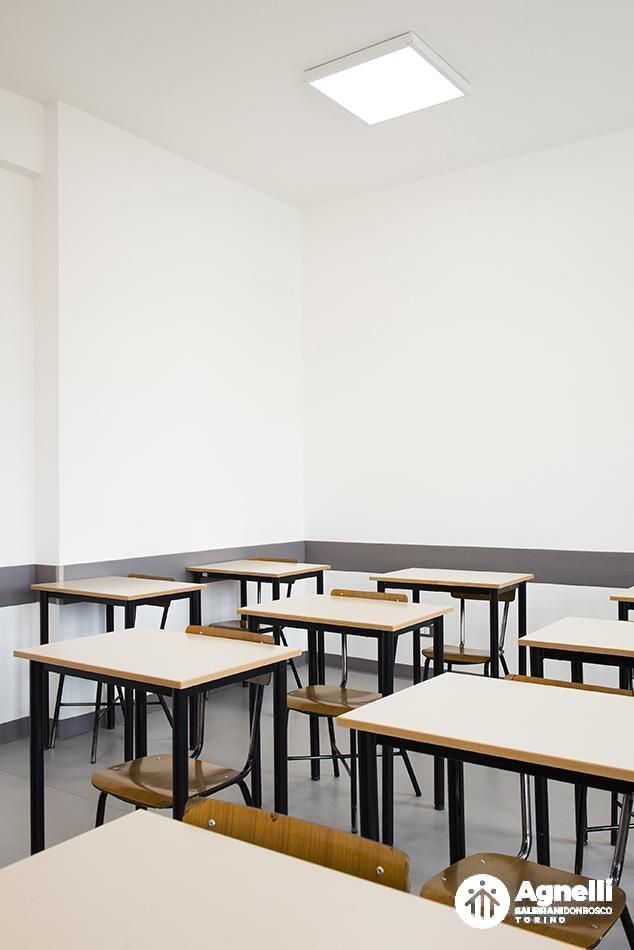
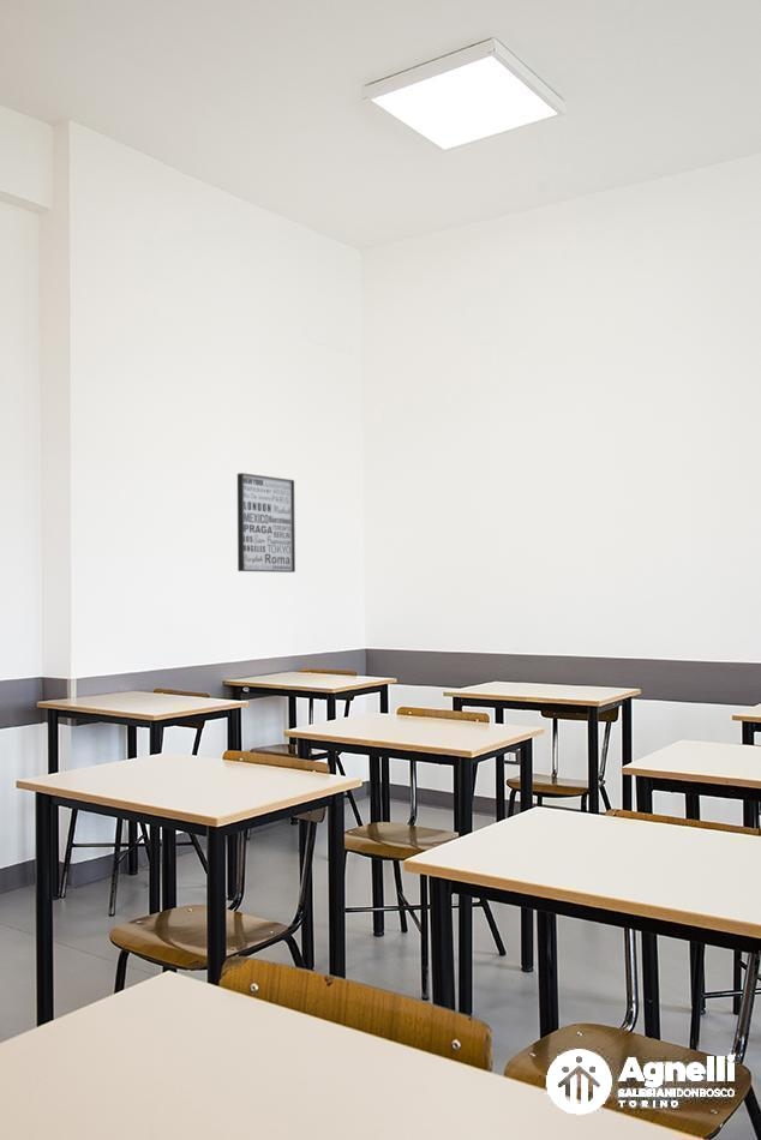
+ wall art (266, 523)
